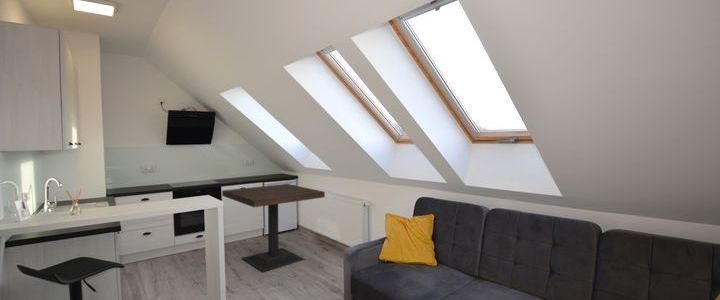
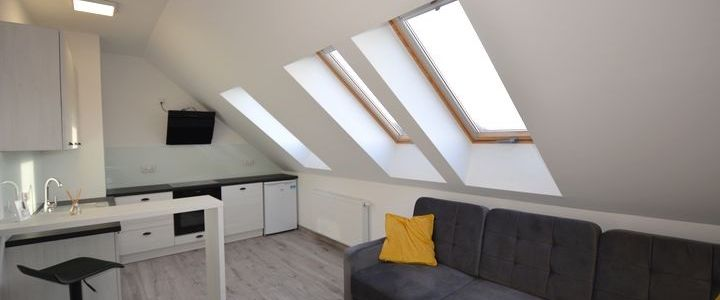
- dining table (273, 225)
